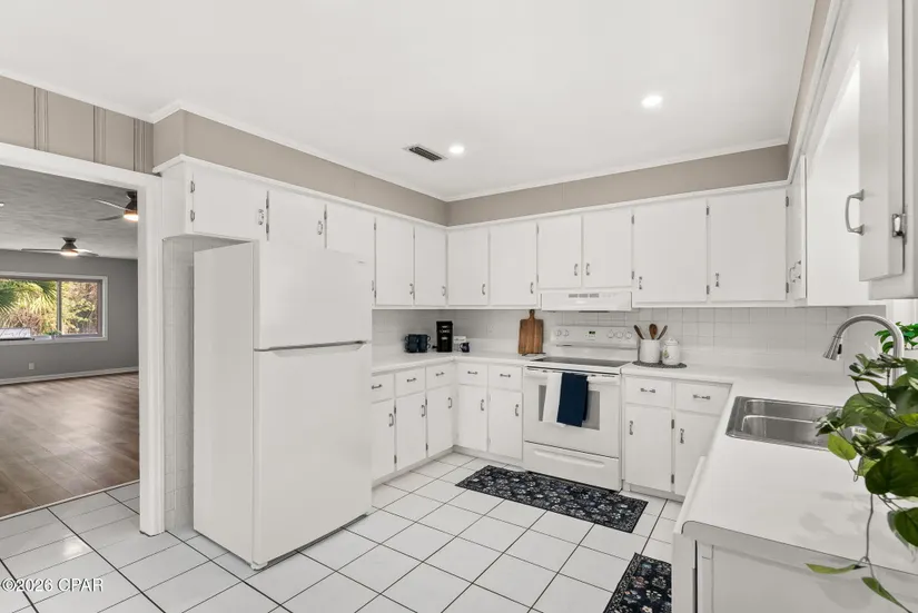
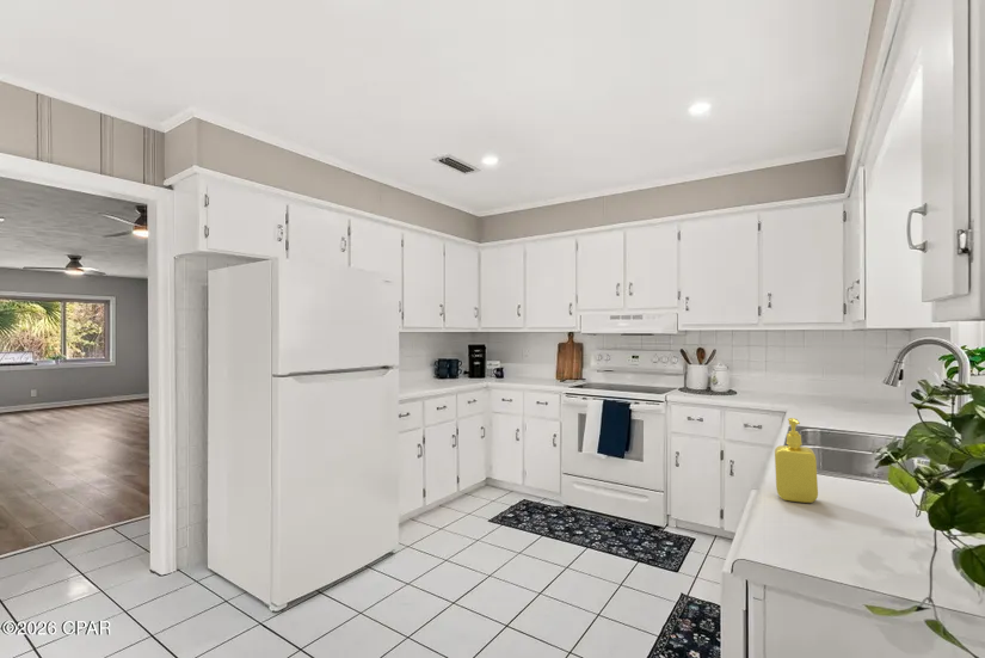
+ soap dispenser (795, 459)
